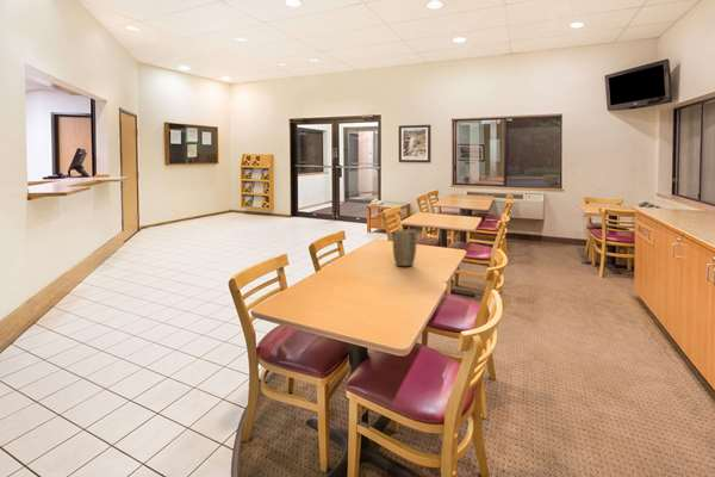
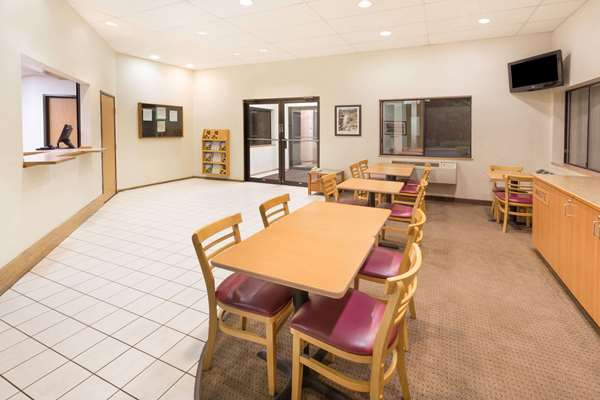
- plant pot (404, 247)
